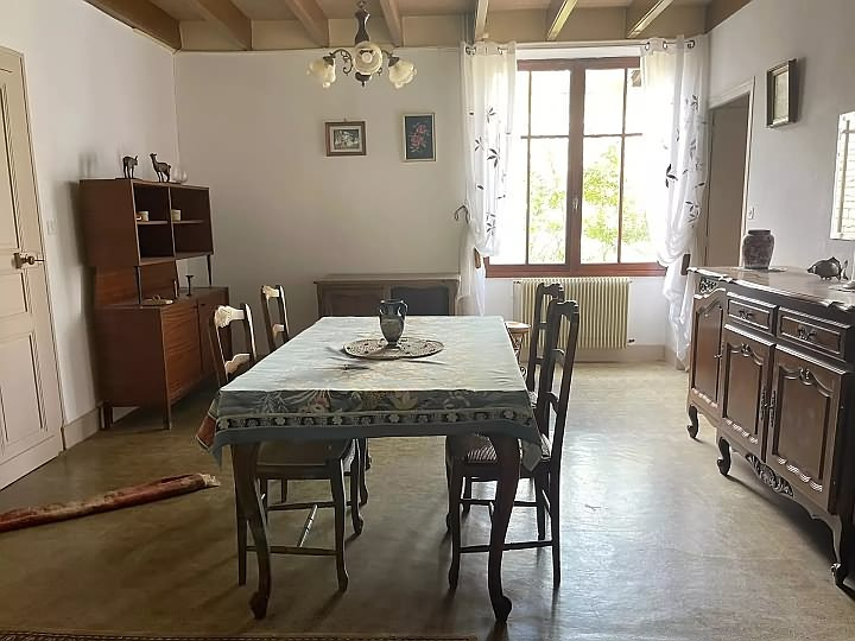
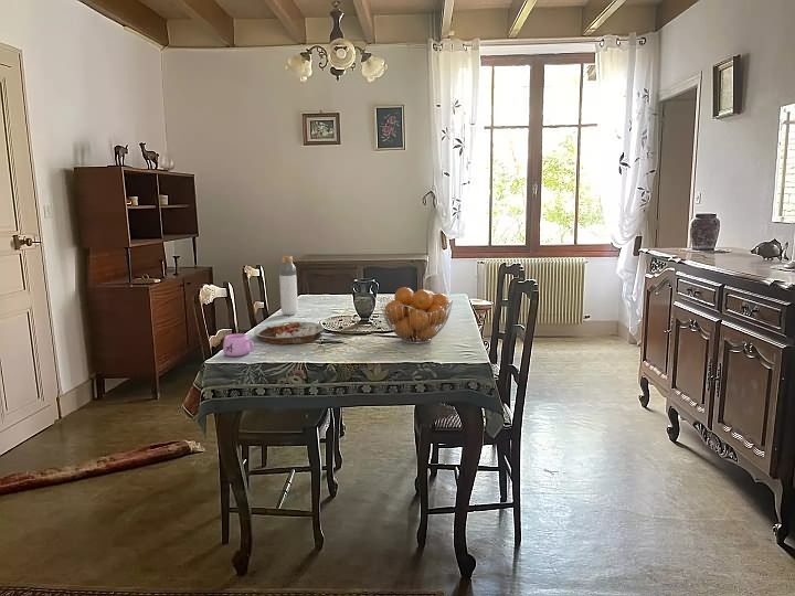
+ bottle (288, 285)
+ plate (289, 329)
+ fruit basket (416, 313)
+ mug (240, 344)
